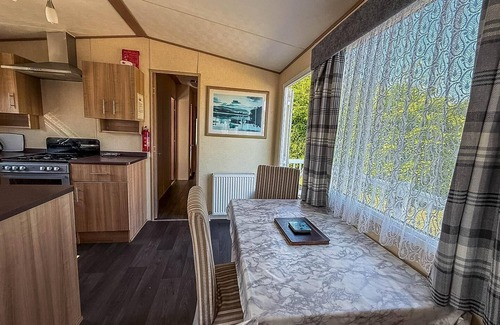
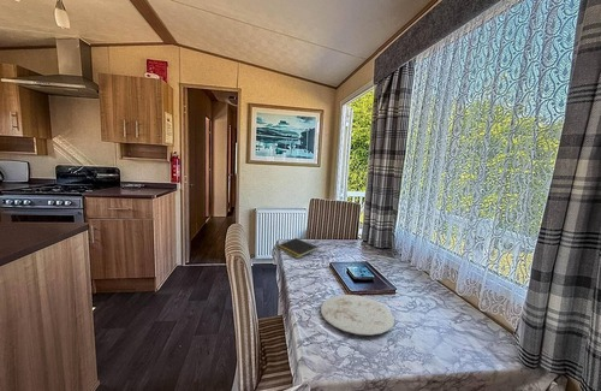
+ plate (356, 313)
+ notepad (296, 247)
